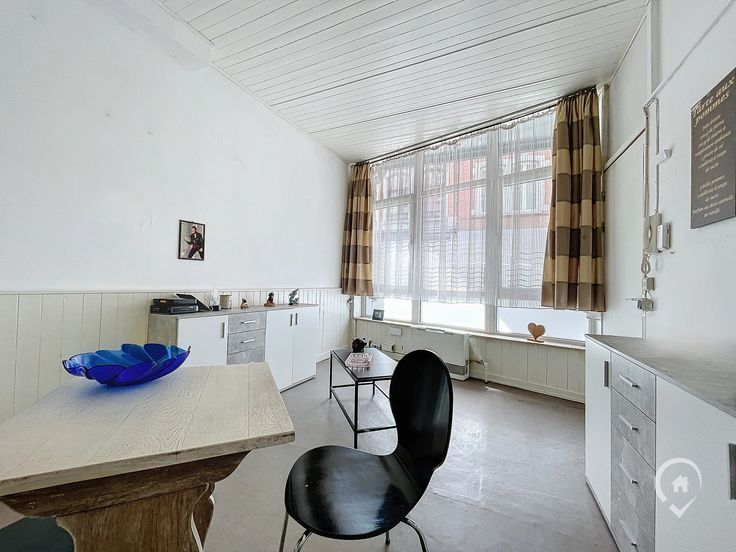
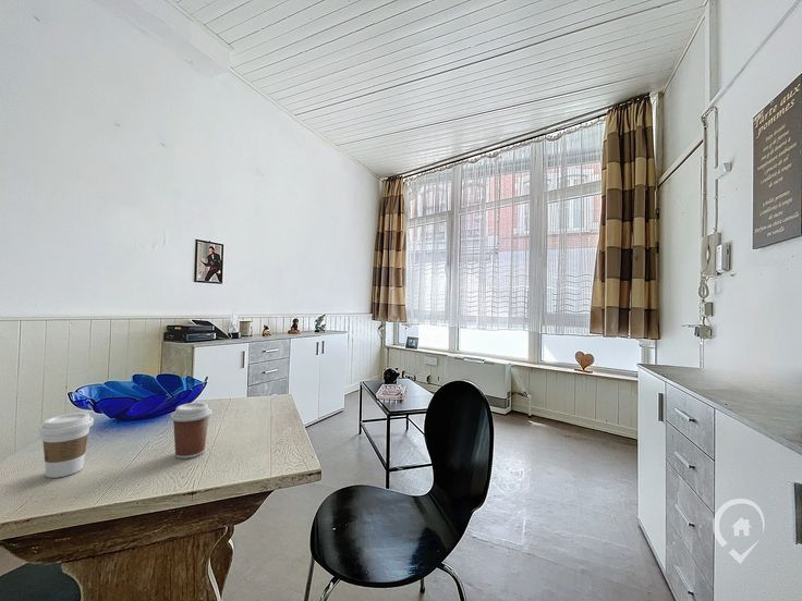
+ coffee cup (191, 429)
+ coffee cup (65, 444)
